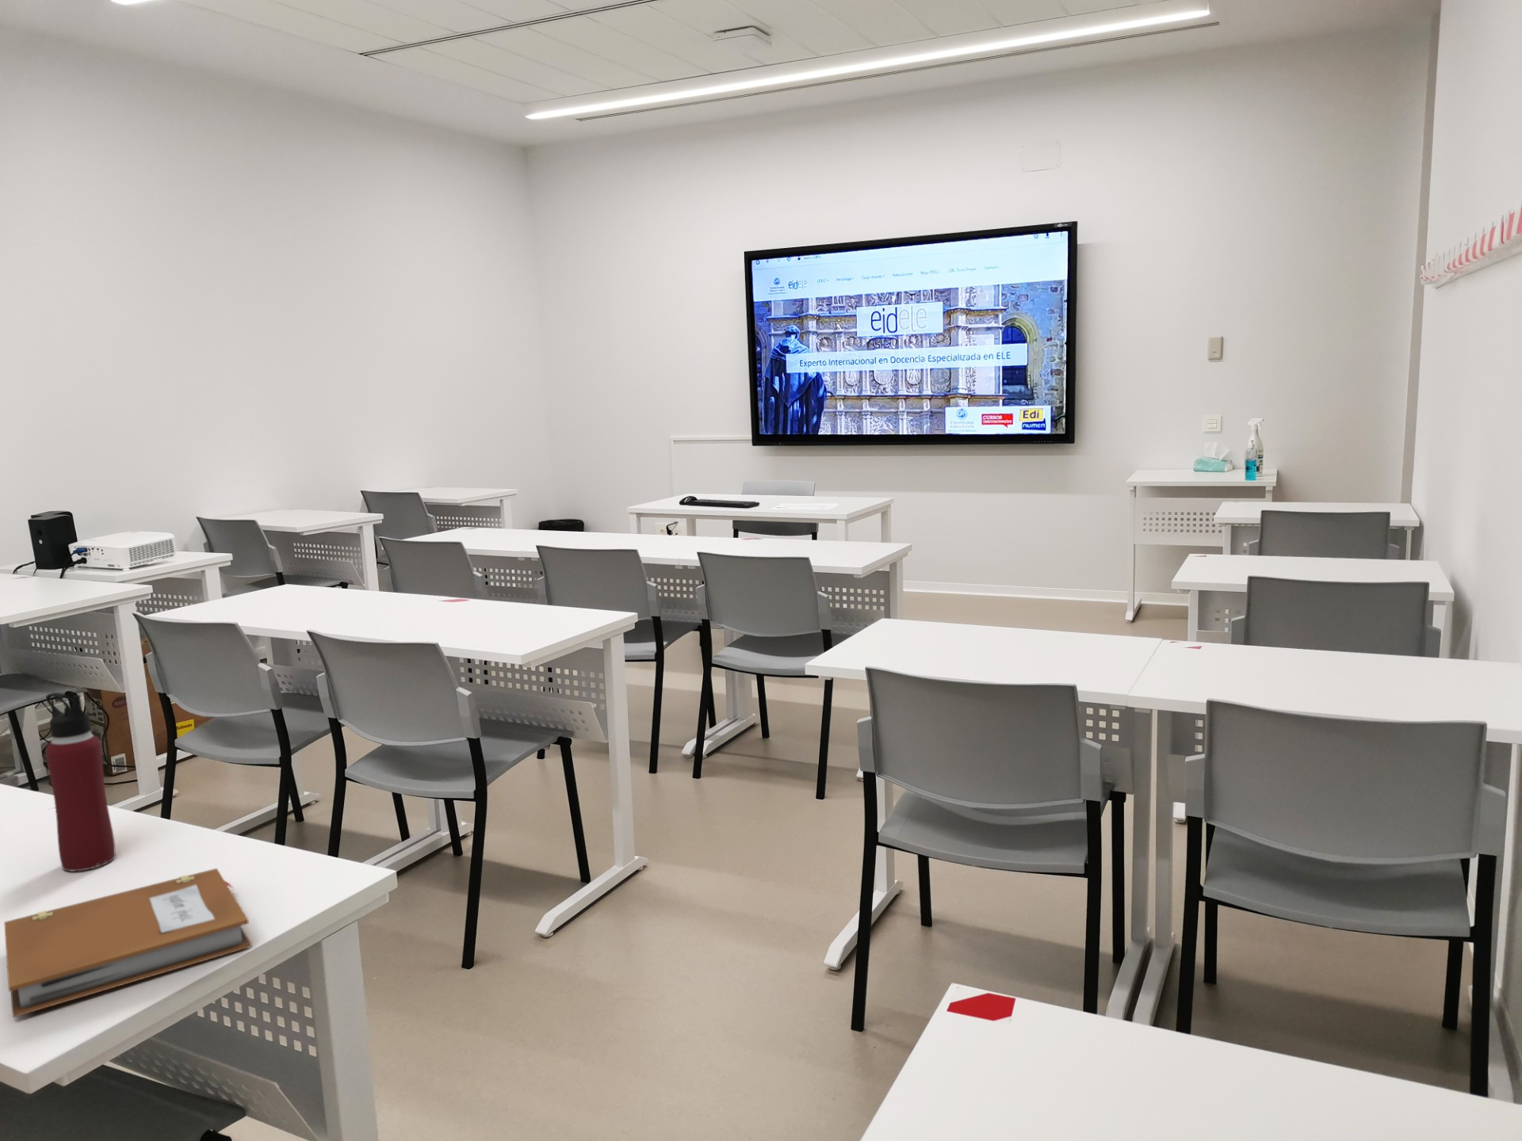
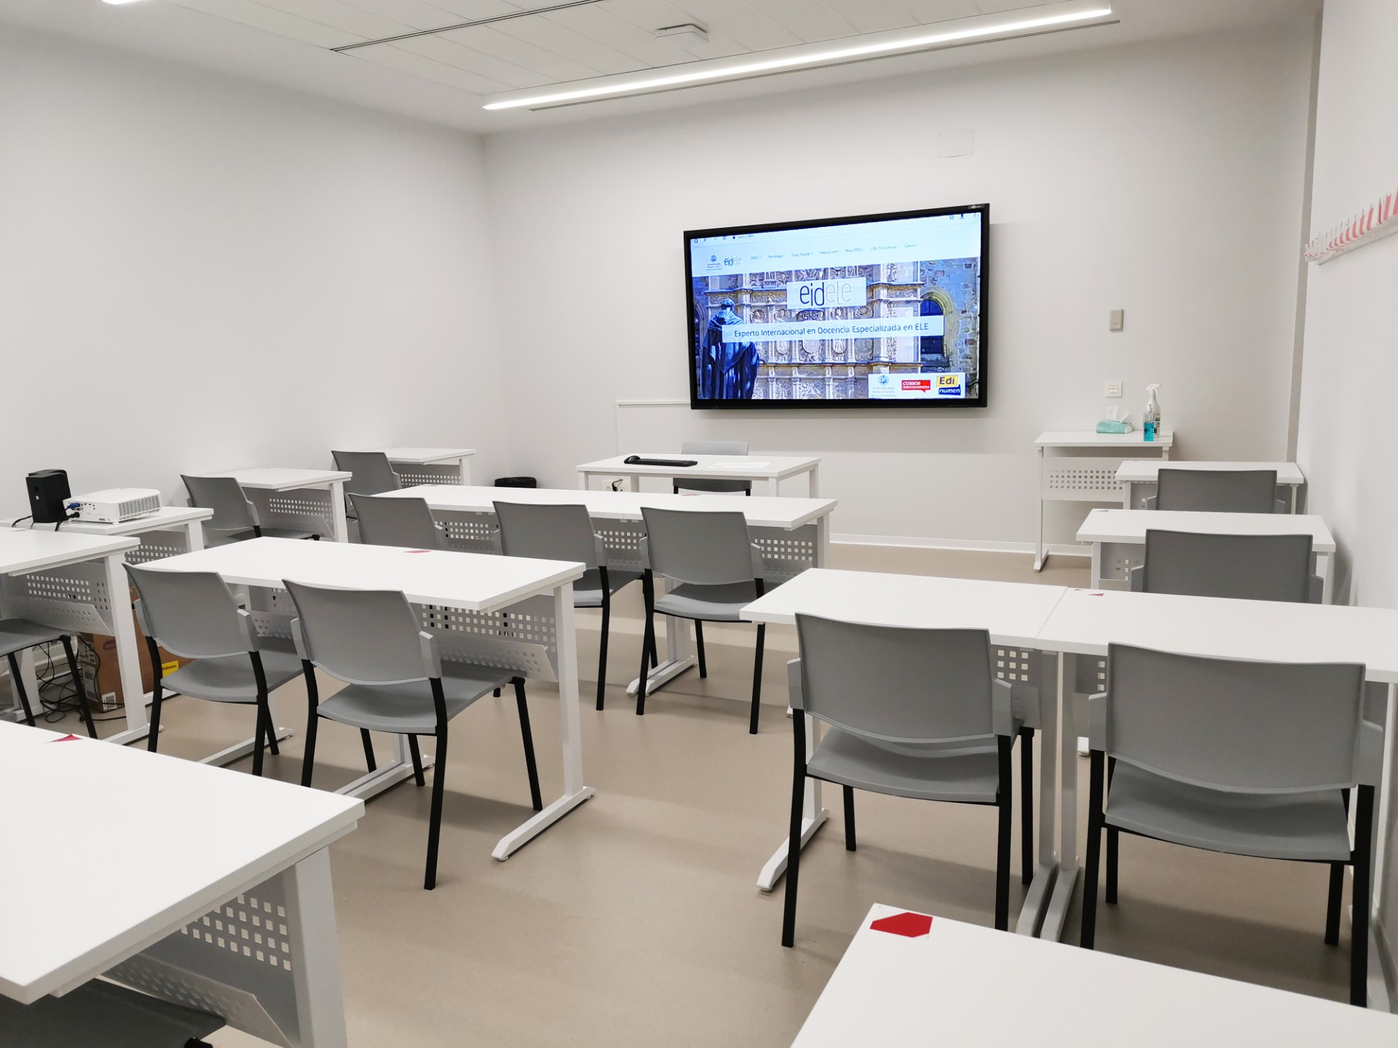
- water bottle (77, 778)
- notebook (132, 930)
